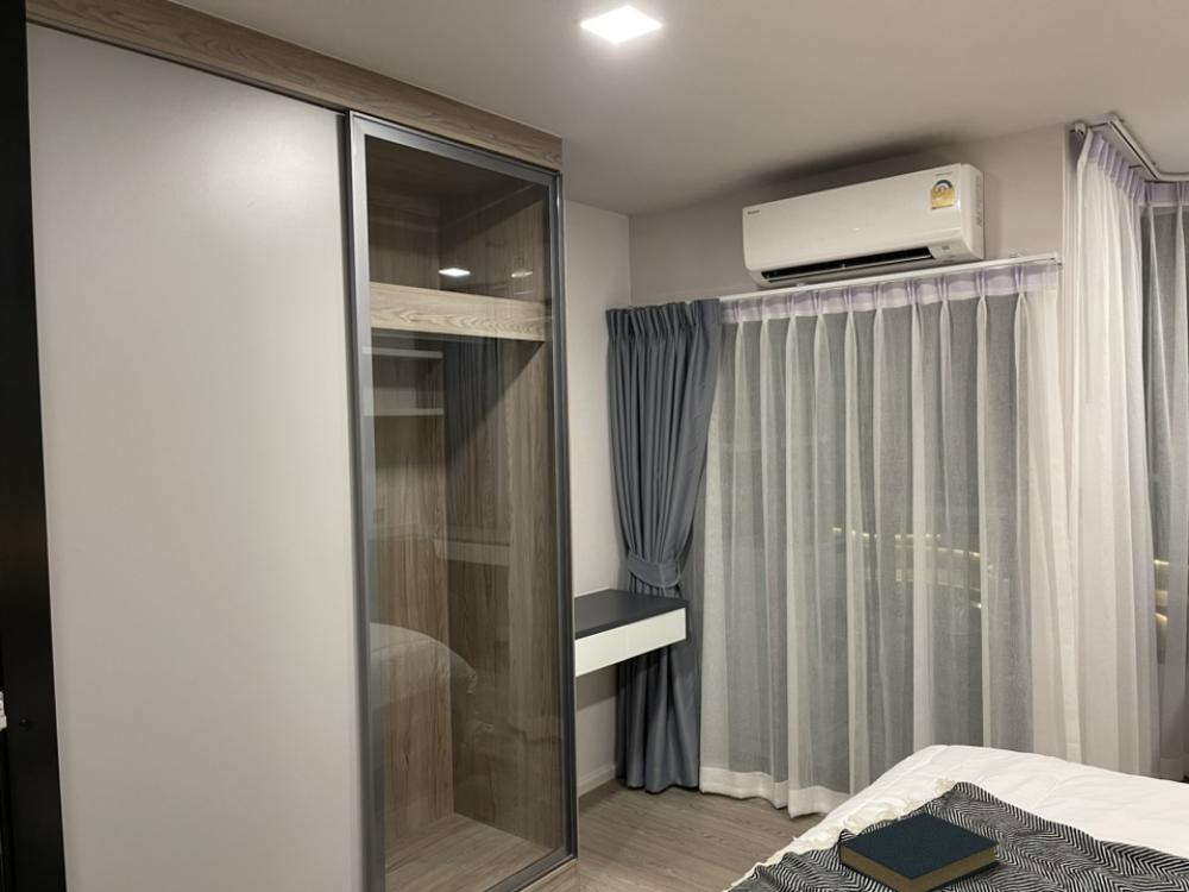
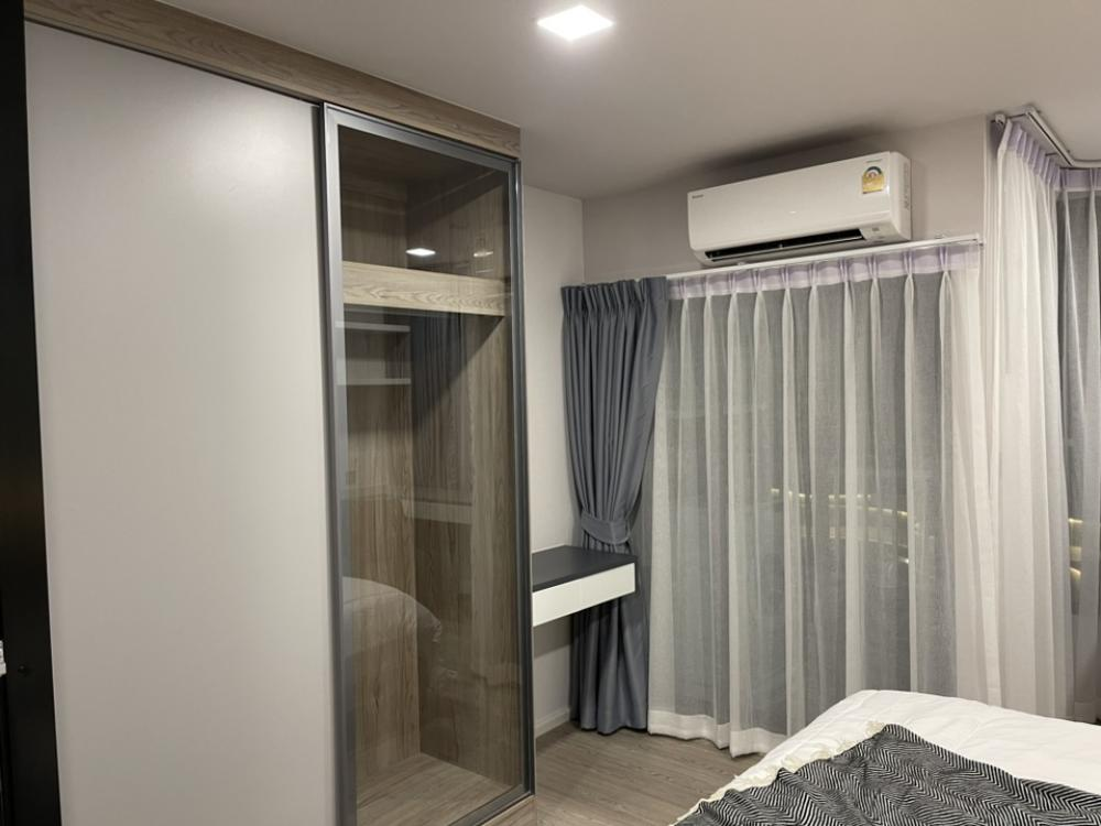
- hardback book (918, 852)
